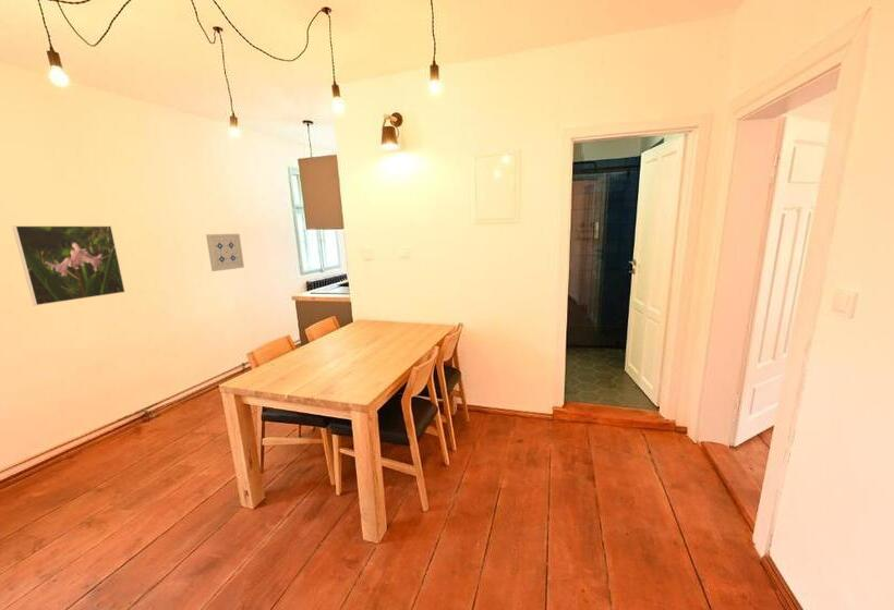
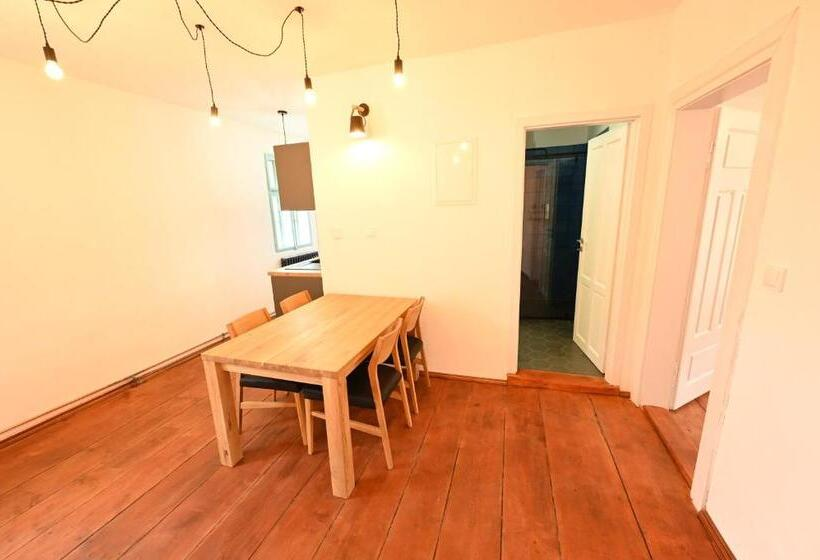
- wall art (226, 252)
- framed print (74, 263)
